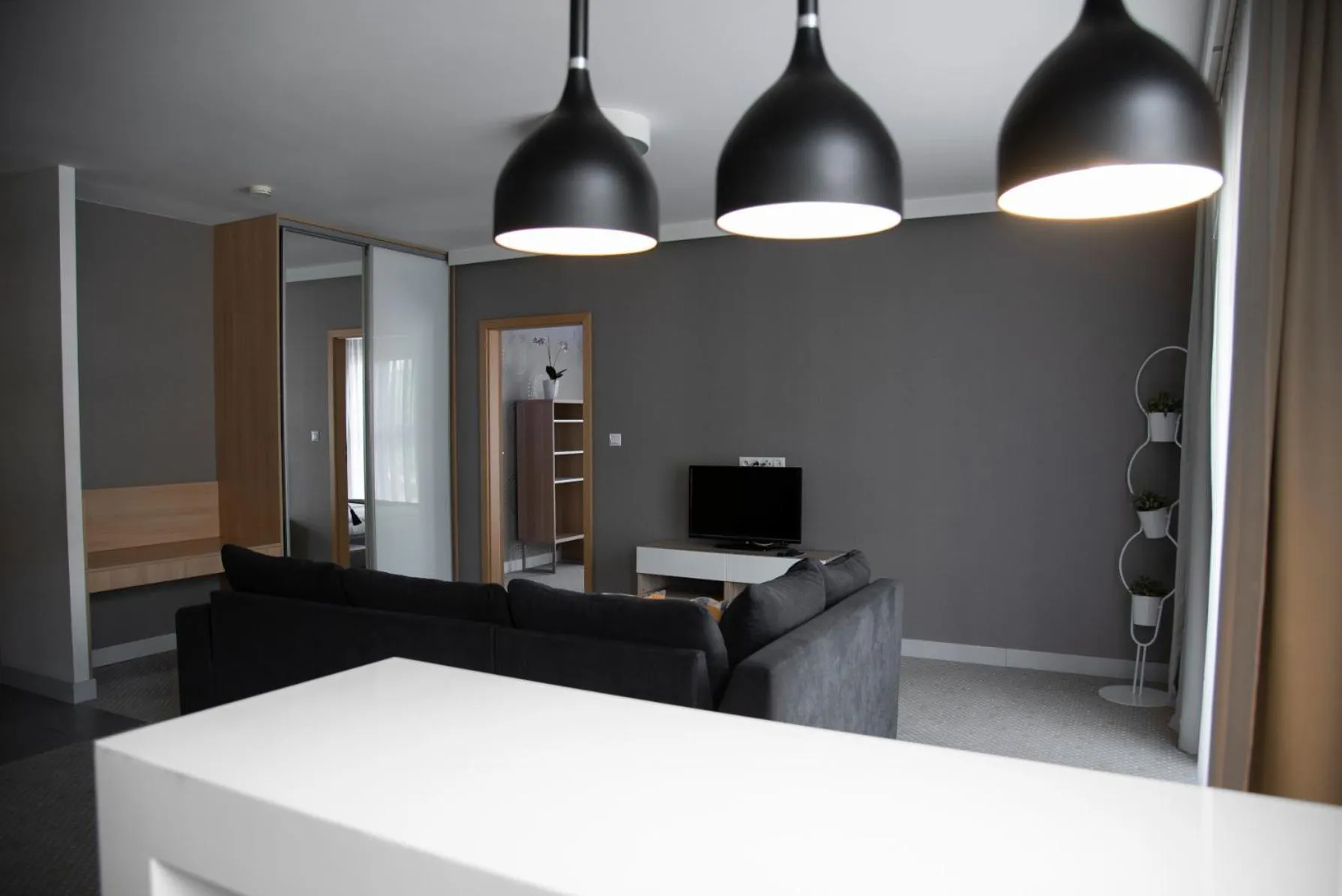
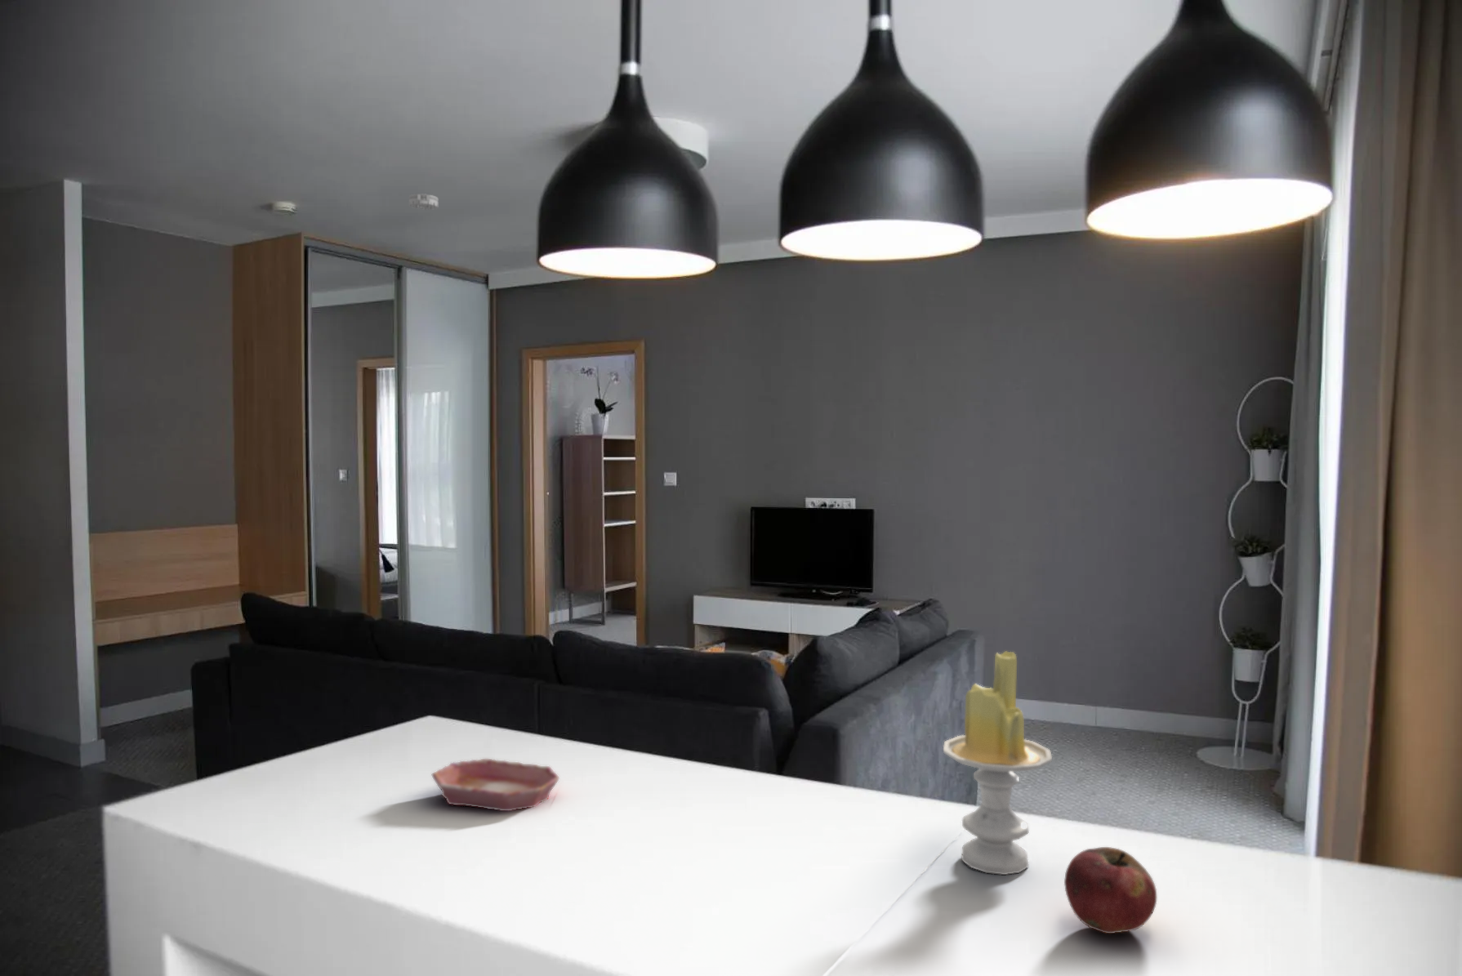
+ bowl (495, 785)
+ candle (997, 757)
+ smoke detector (423, 200)
+ fruit (1109, 888)
